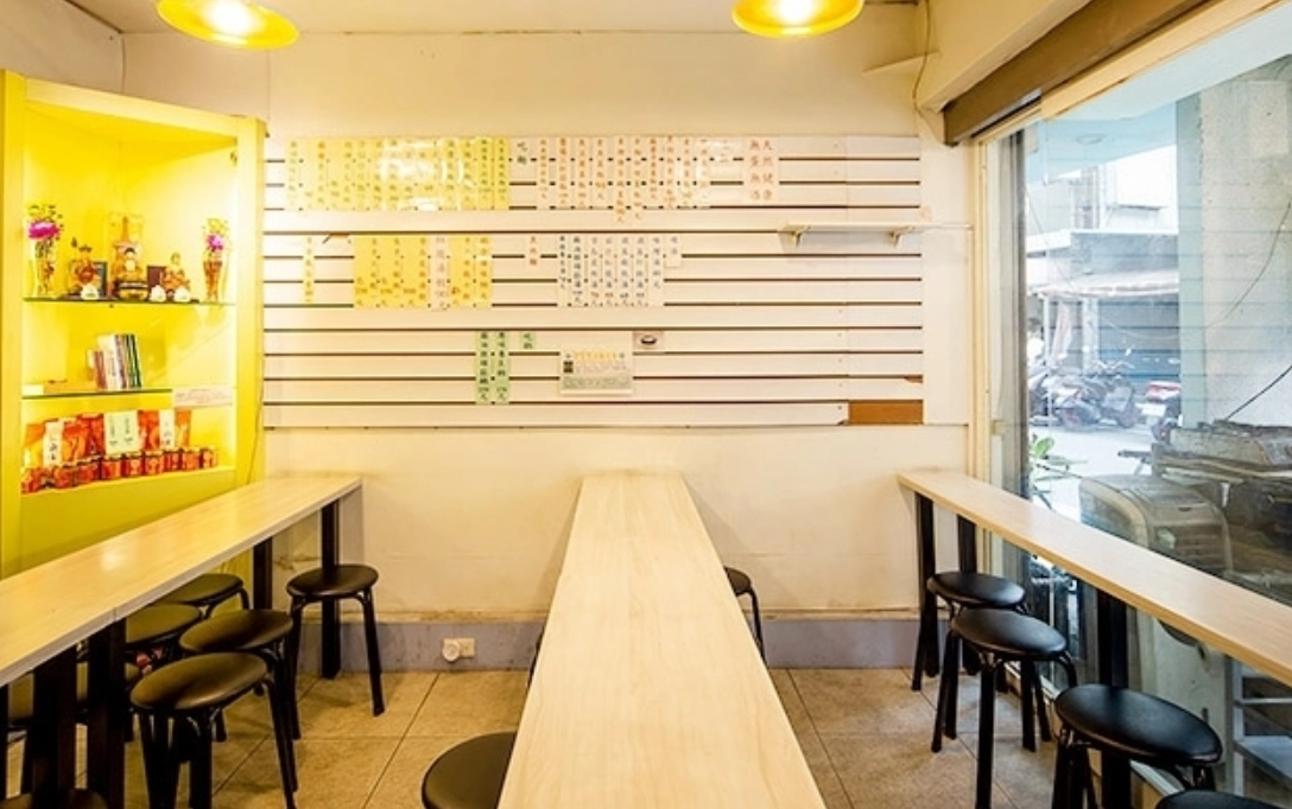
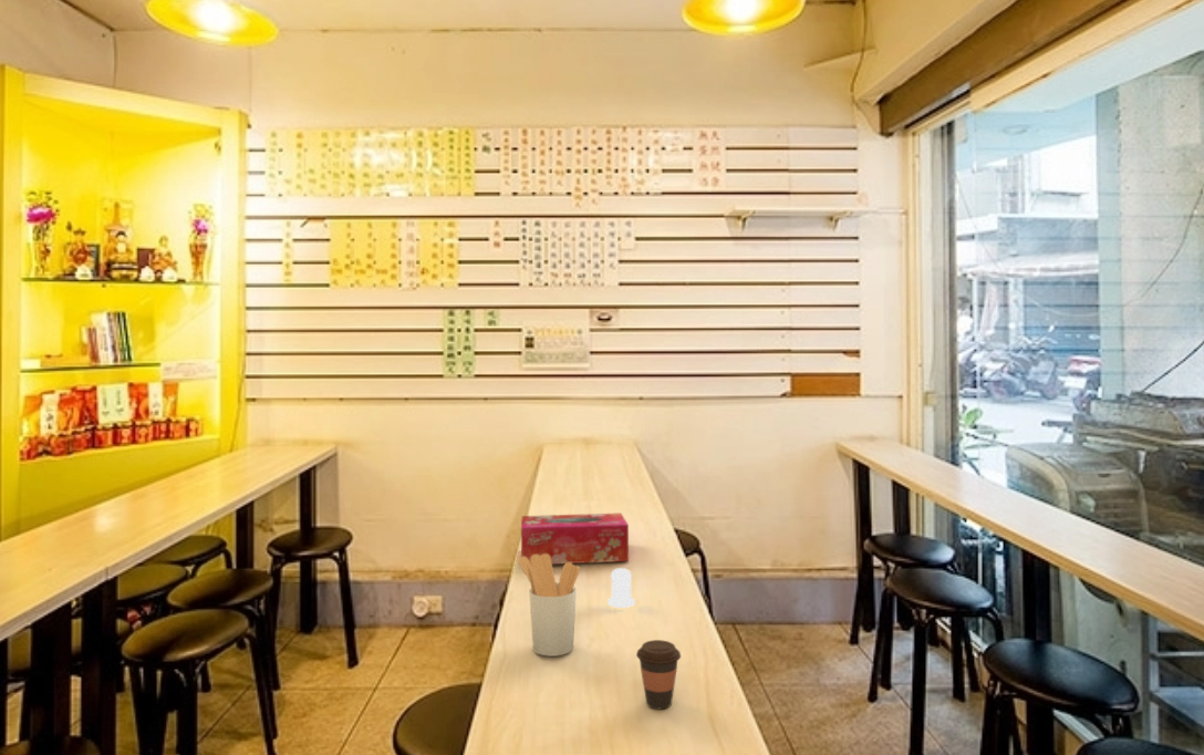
+ coffee cup (658, 674)
+ salt shaker (621, 586)
+ tissue box (573, 537)
+ utensil holder (547, 600)
